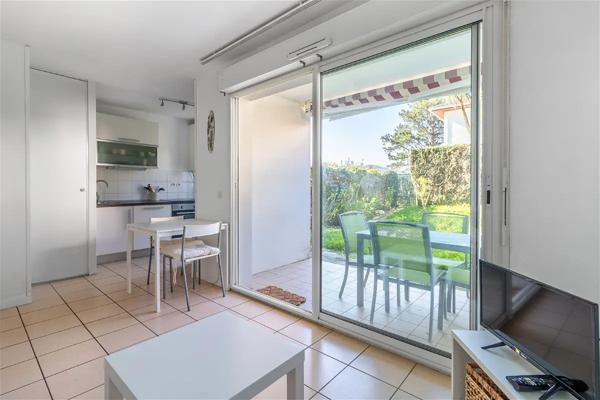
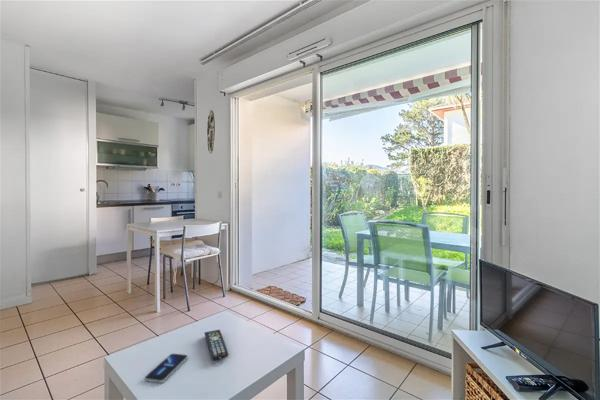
+ smartphone (167, 367)
+ remote control (215, 343)
